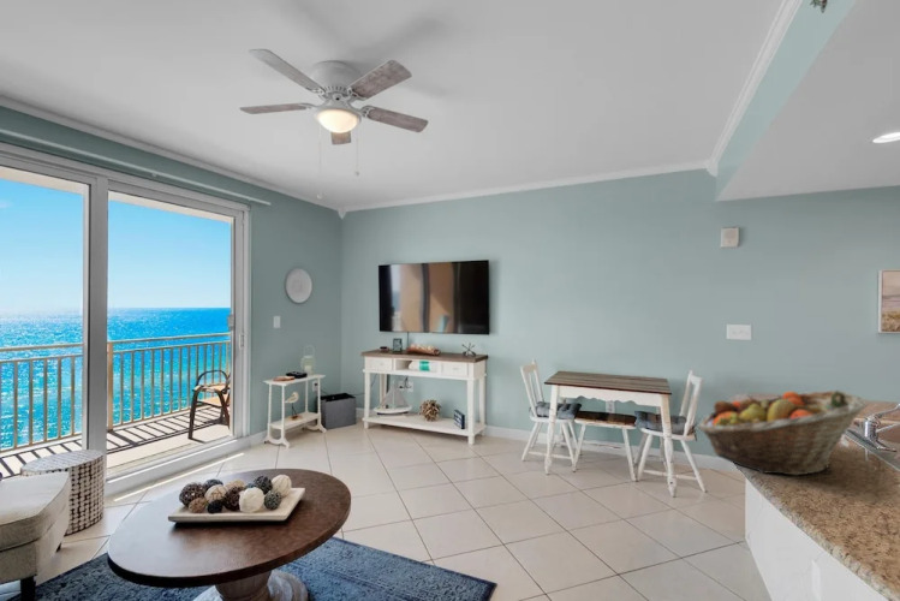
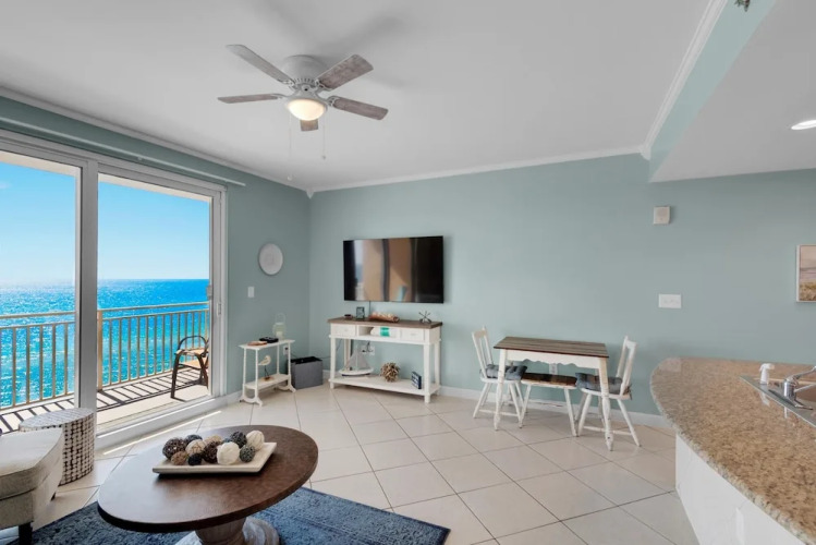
- fruit basket (775, 423)
